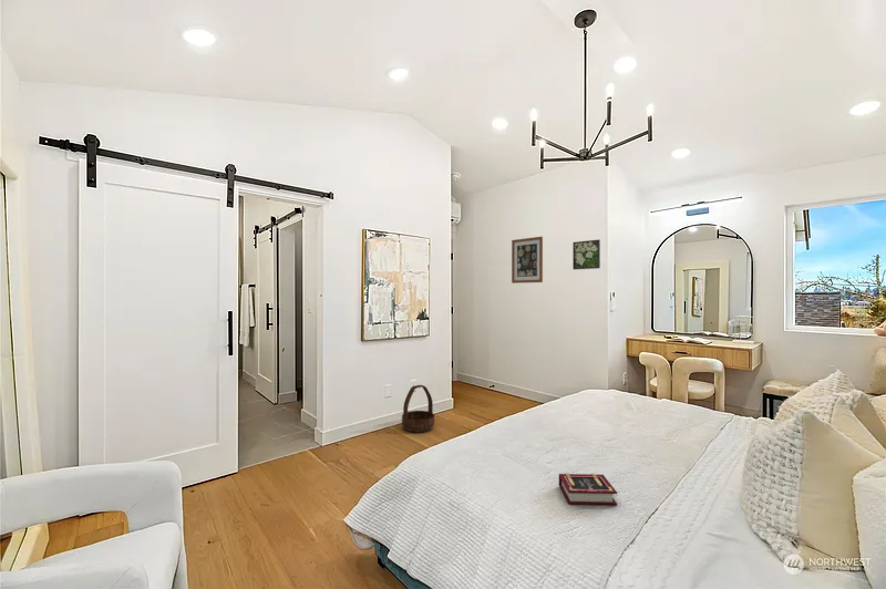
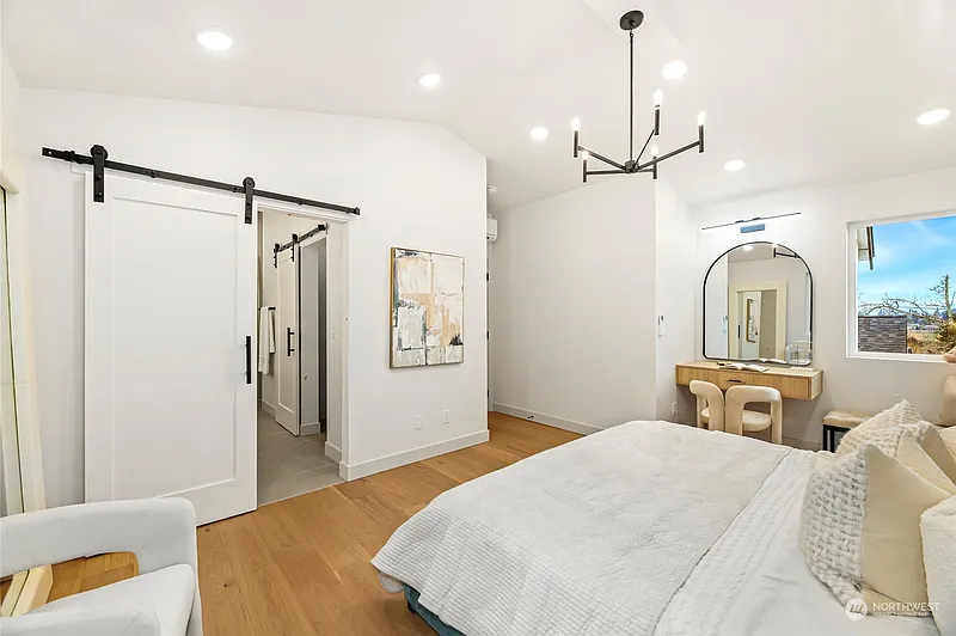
- basket (418, 411)
- book (586, 487)
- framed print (586, 255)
- wall art (526, 260)
